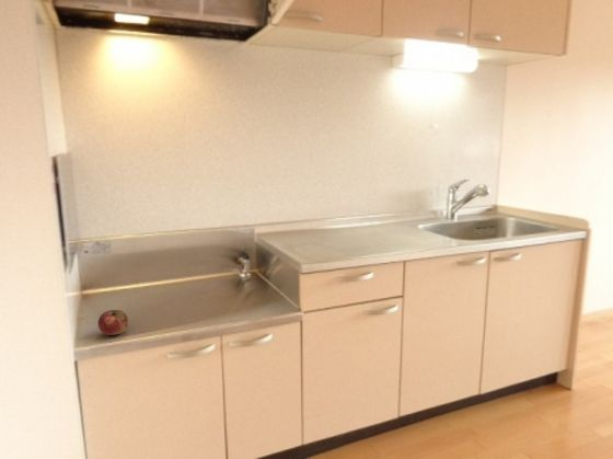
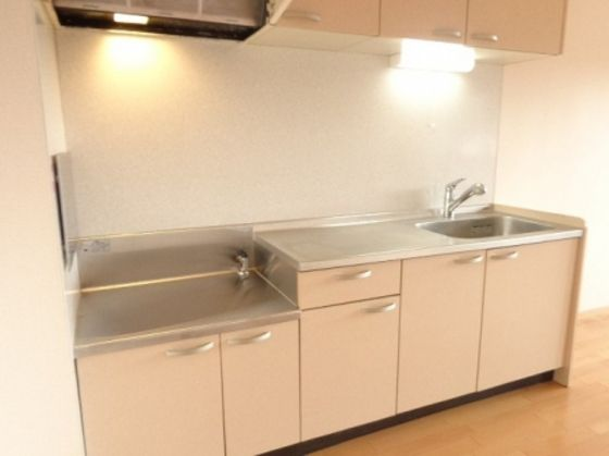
- fruit (113, 321)
